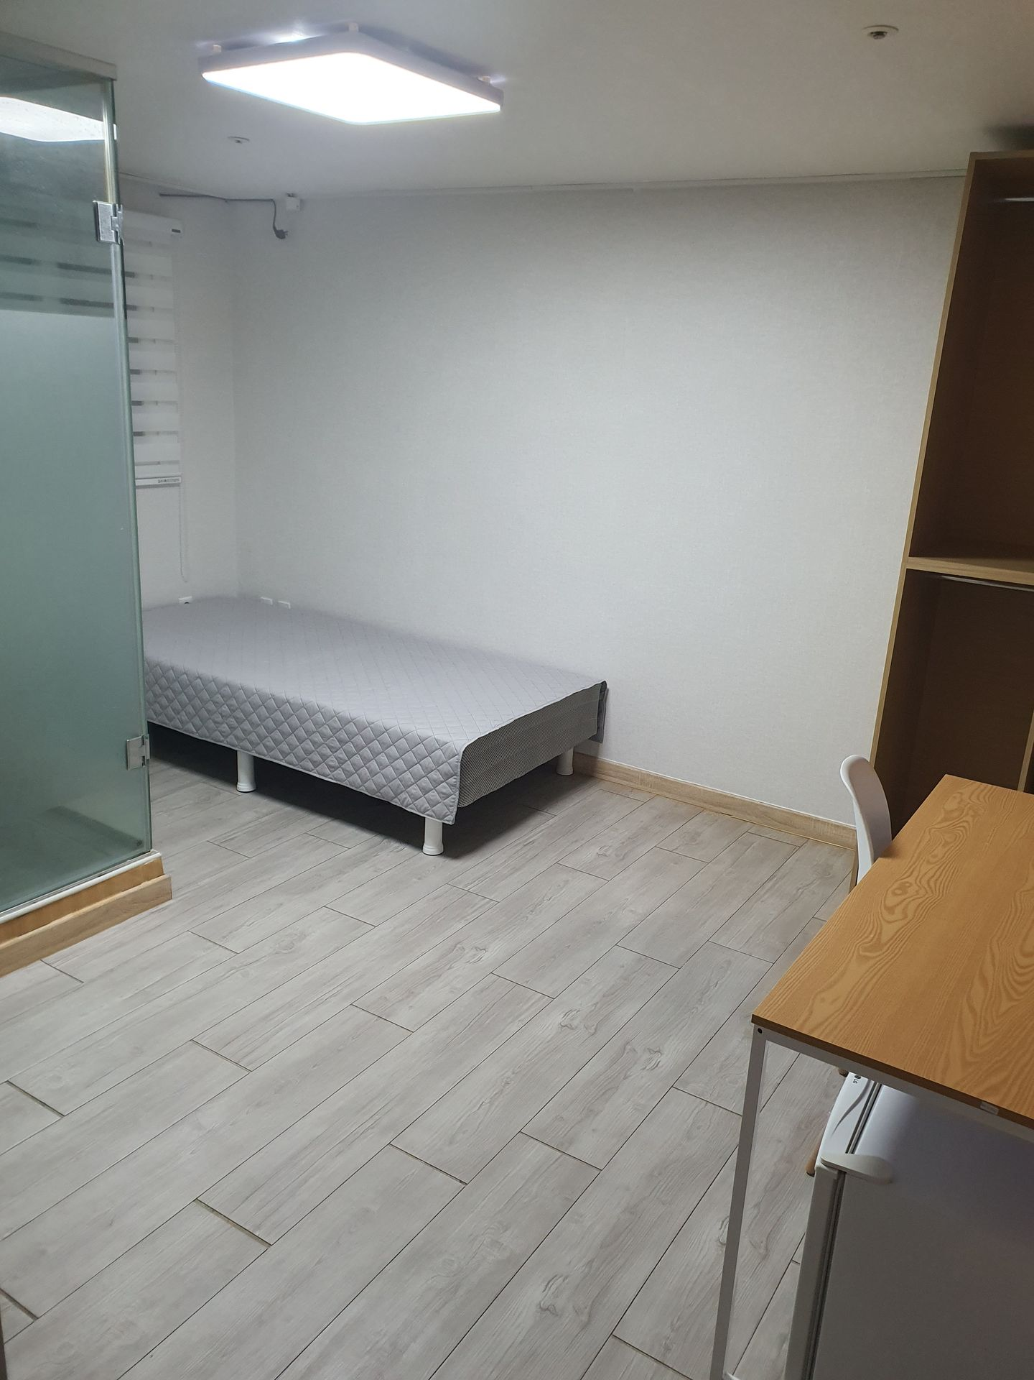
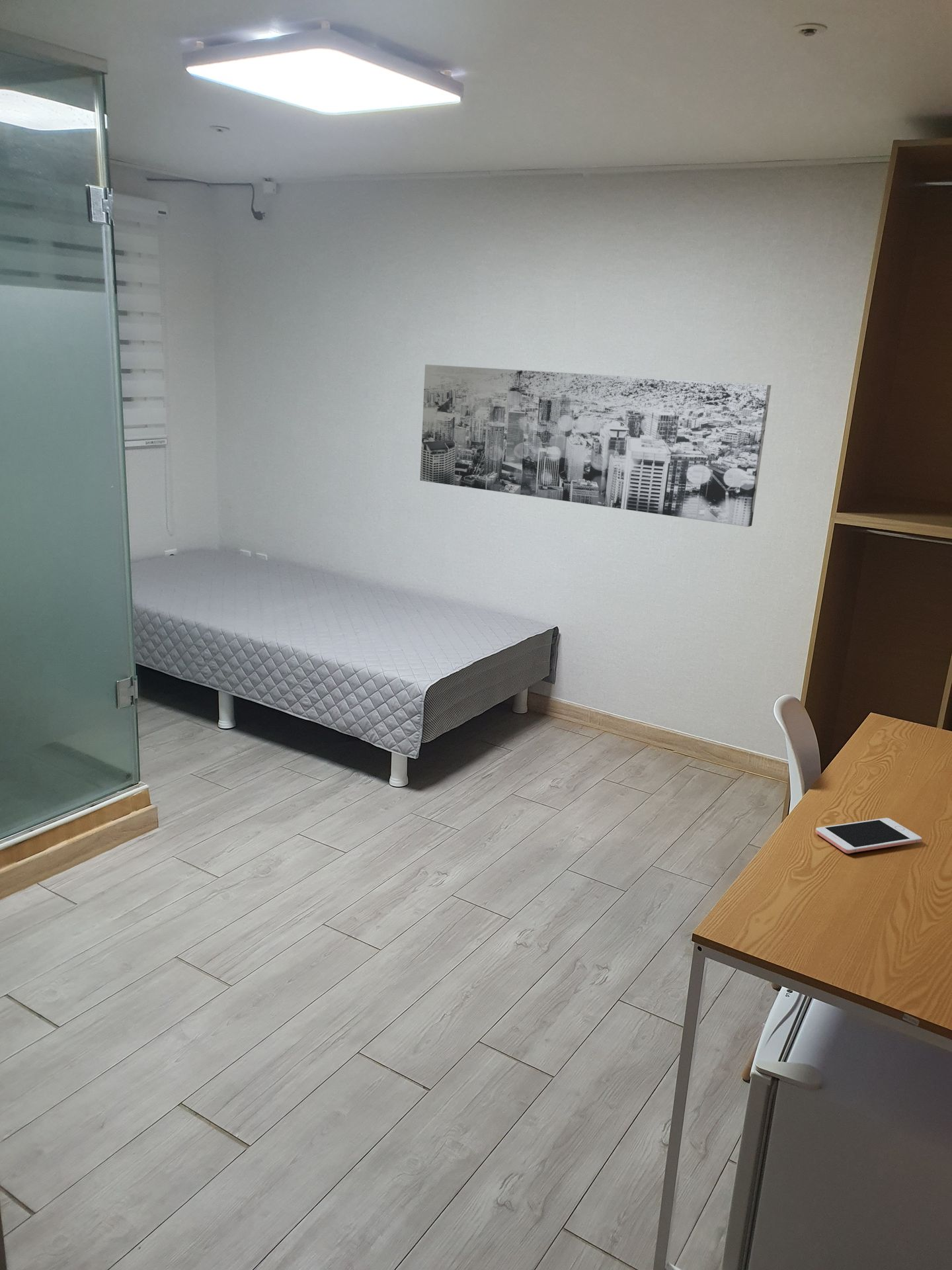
+ wall art (575, 438)
+ cell phone (868, 835)
